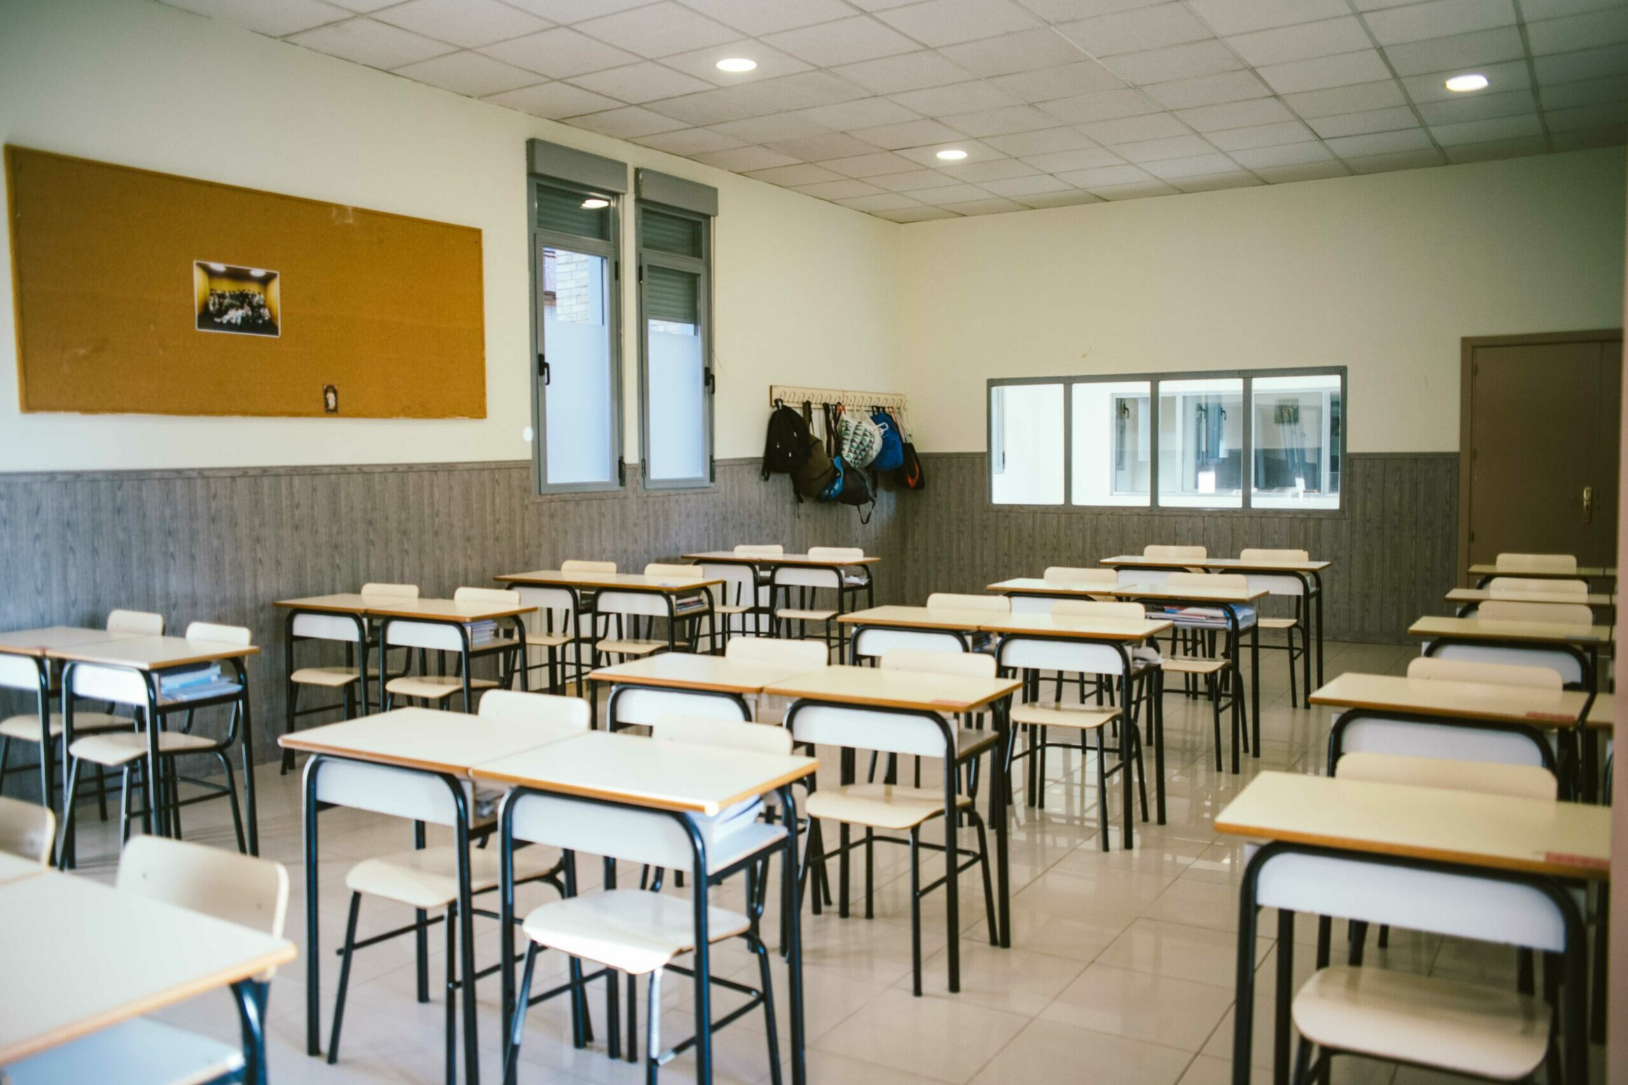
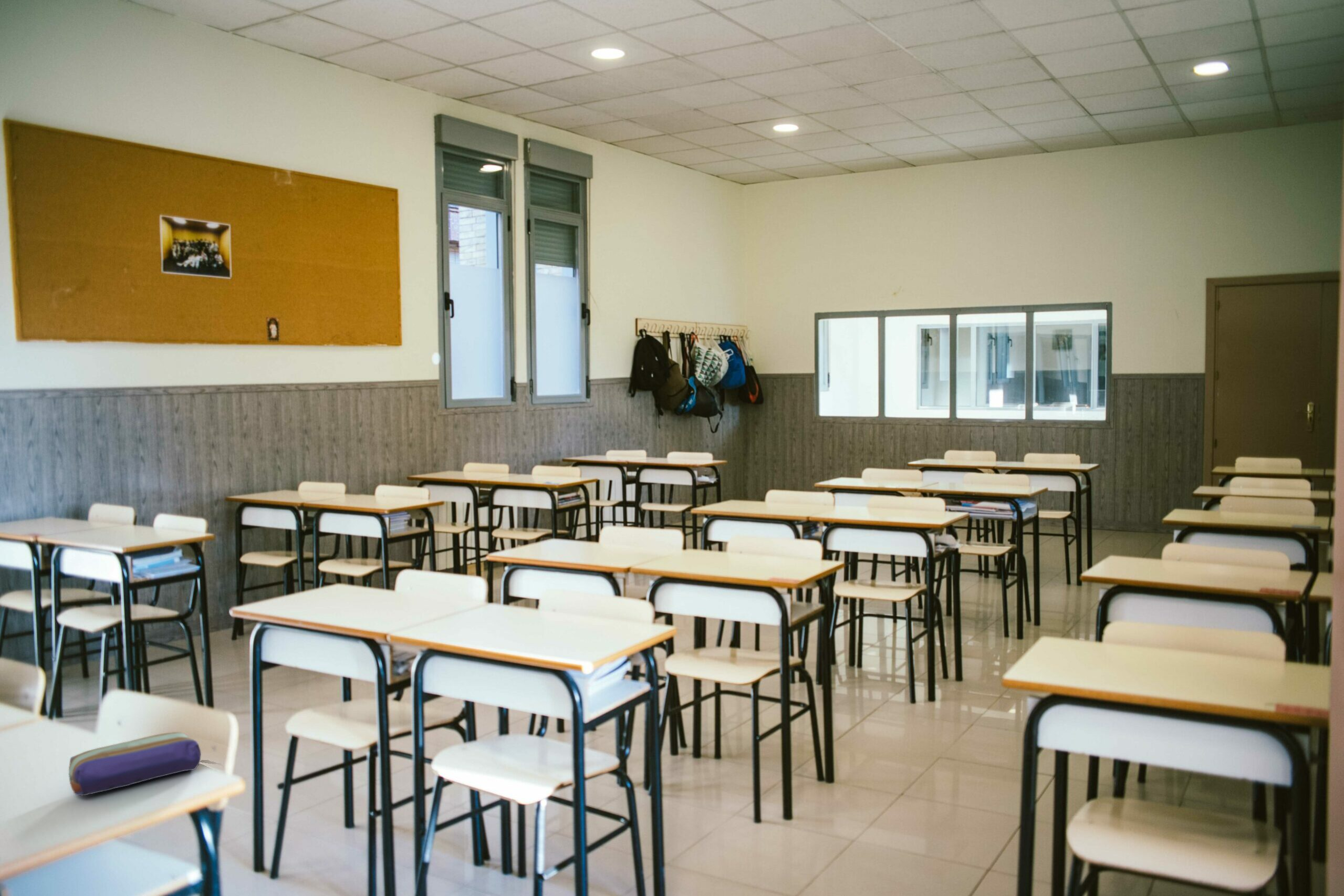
+ pencil case (137, 762)
